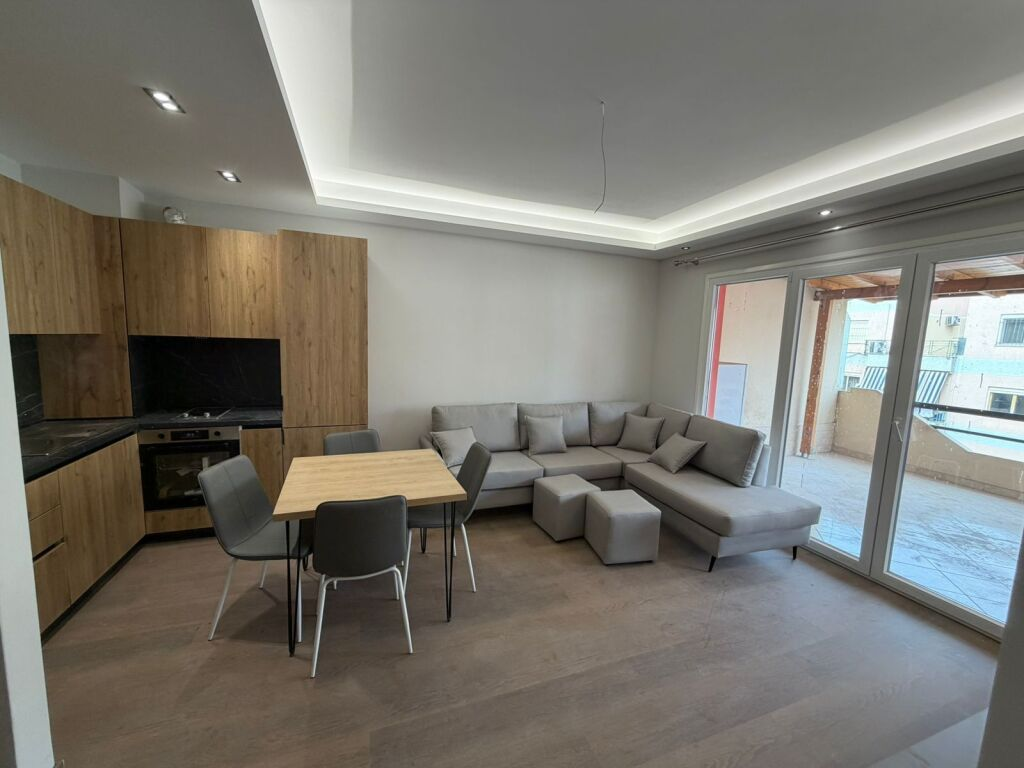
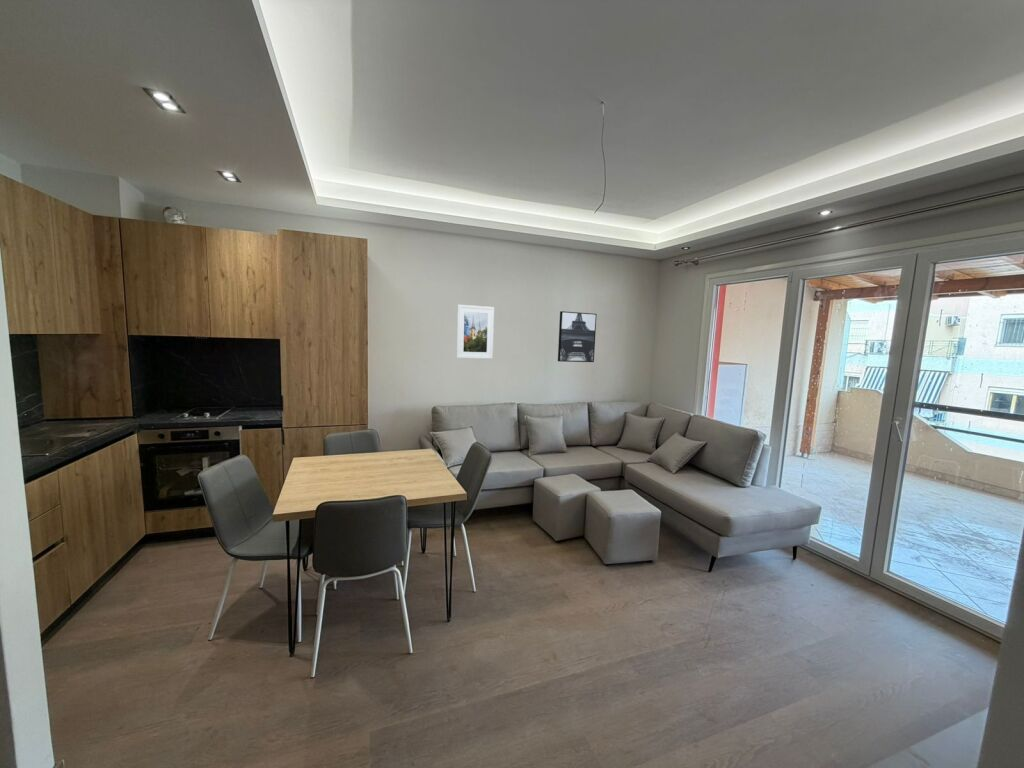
+ wall art (577, 337)
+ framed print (475, 332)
